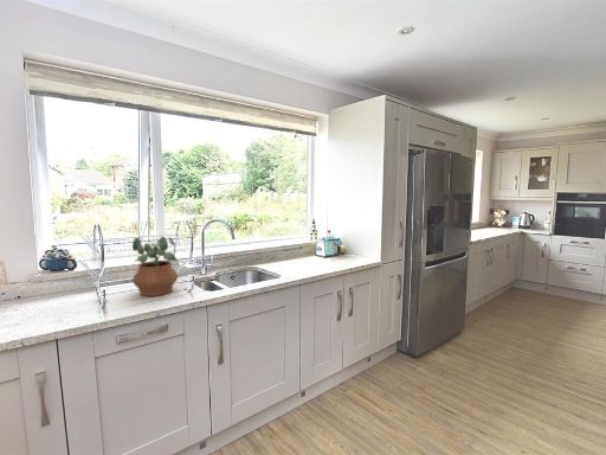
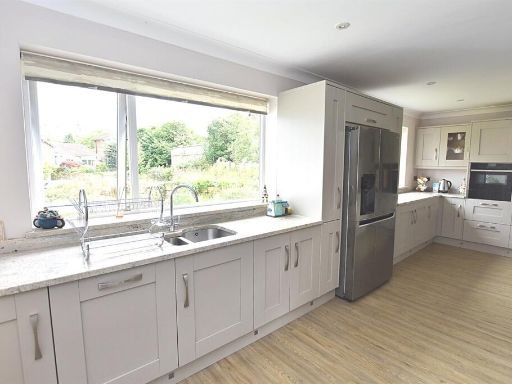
- potted plant (157, 264)
